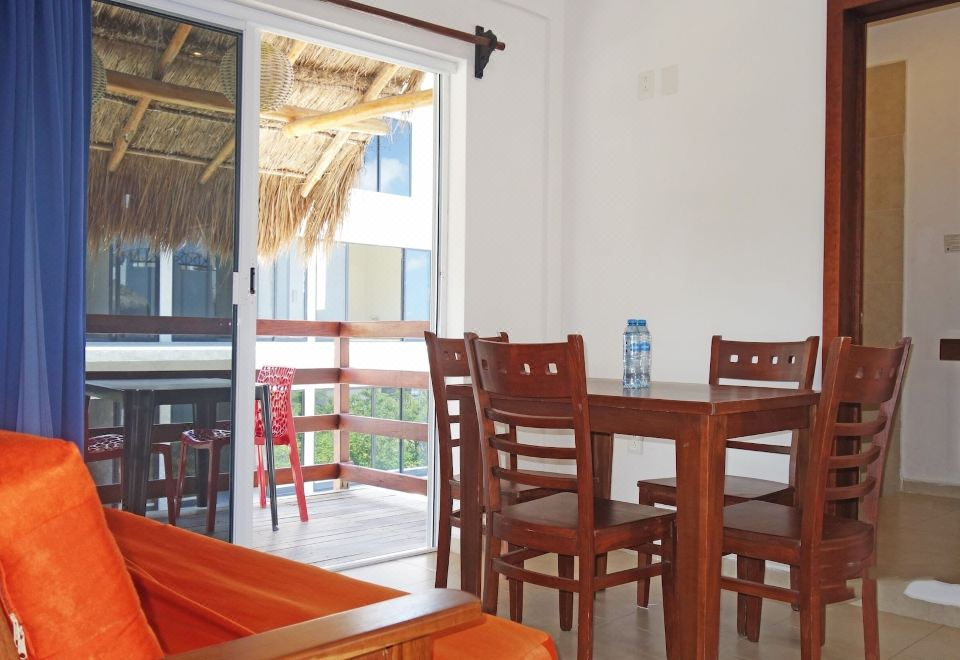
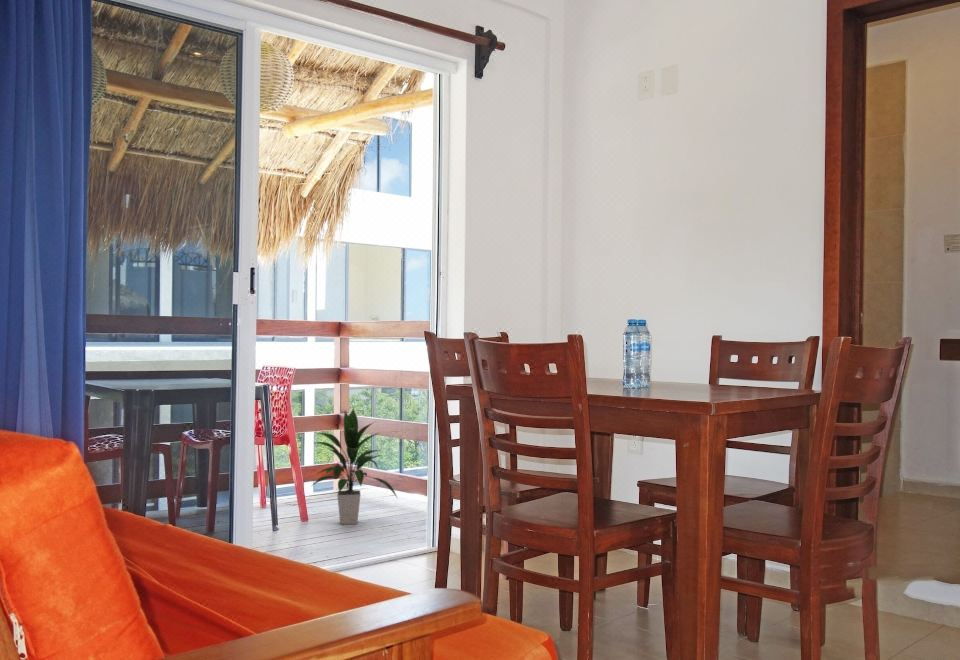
+ indoor plant (352, 466)
